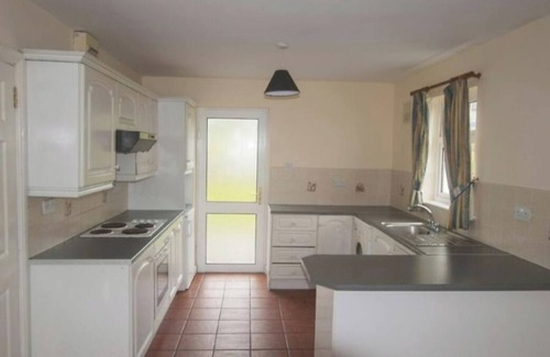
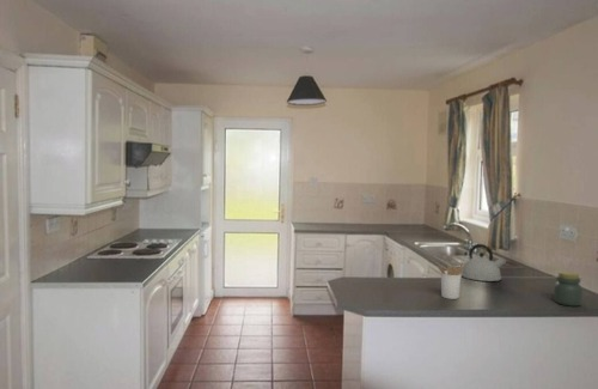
+ jar (568, 287)
+ utensil holder (452, 280)
+ kettle (483, 260)
